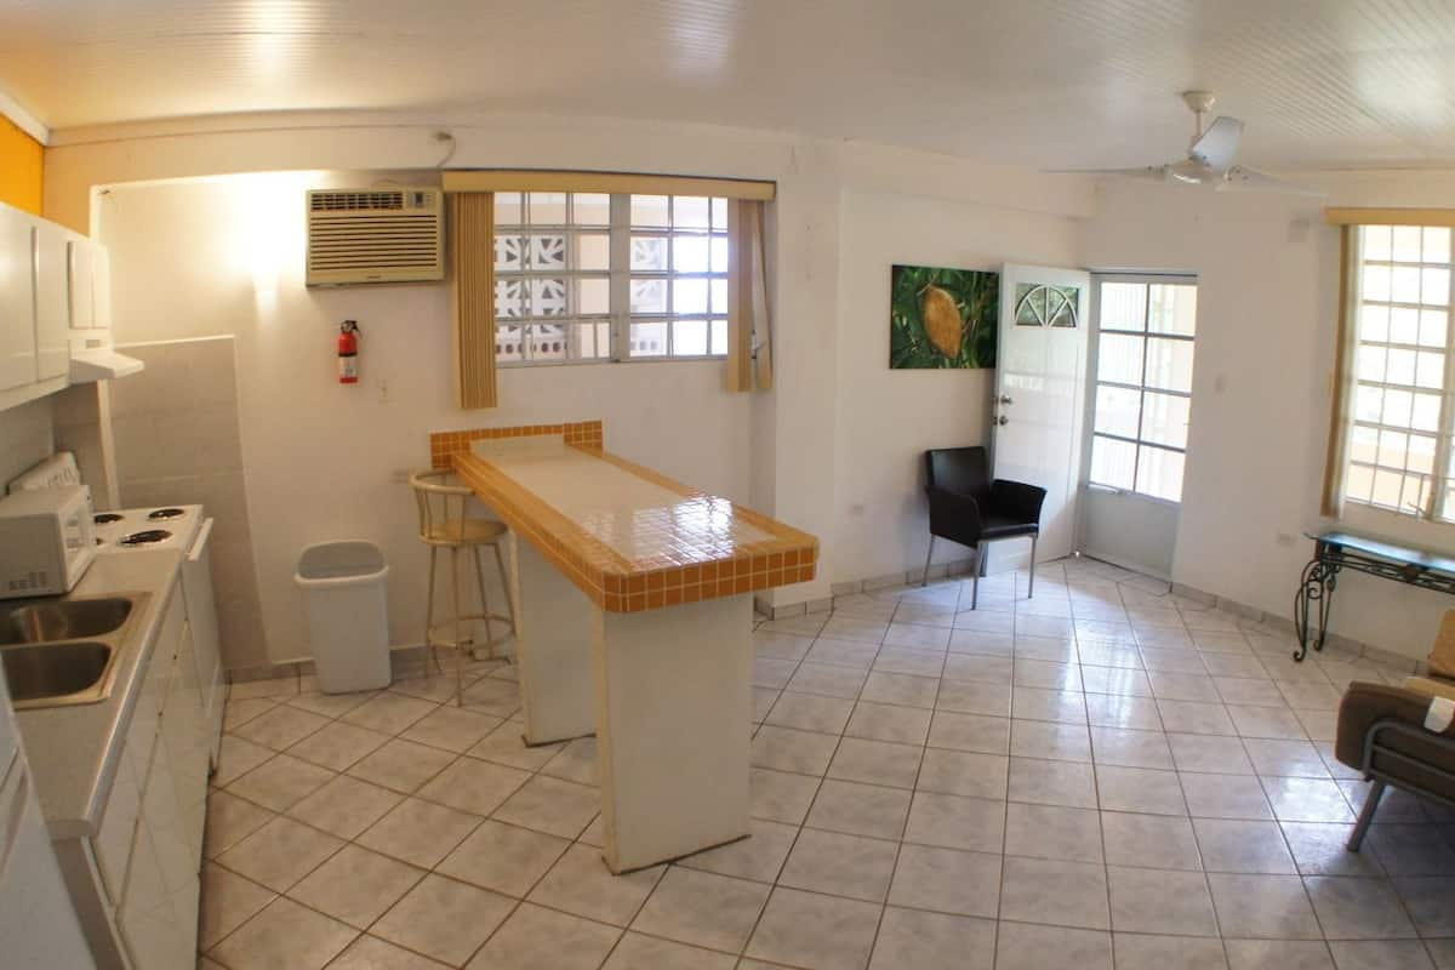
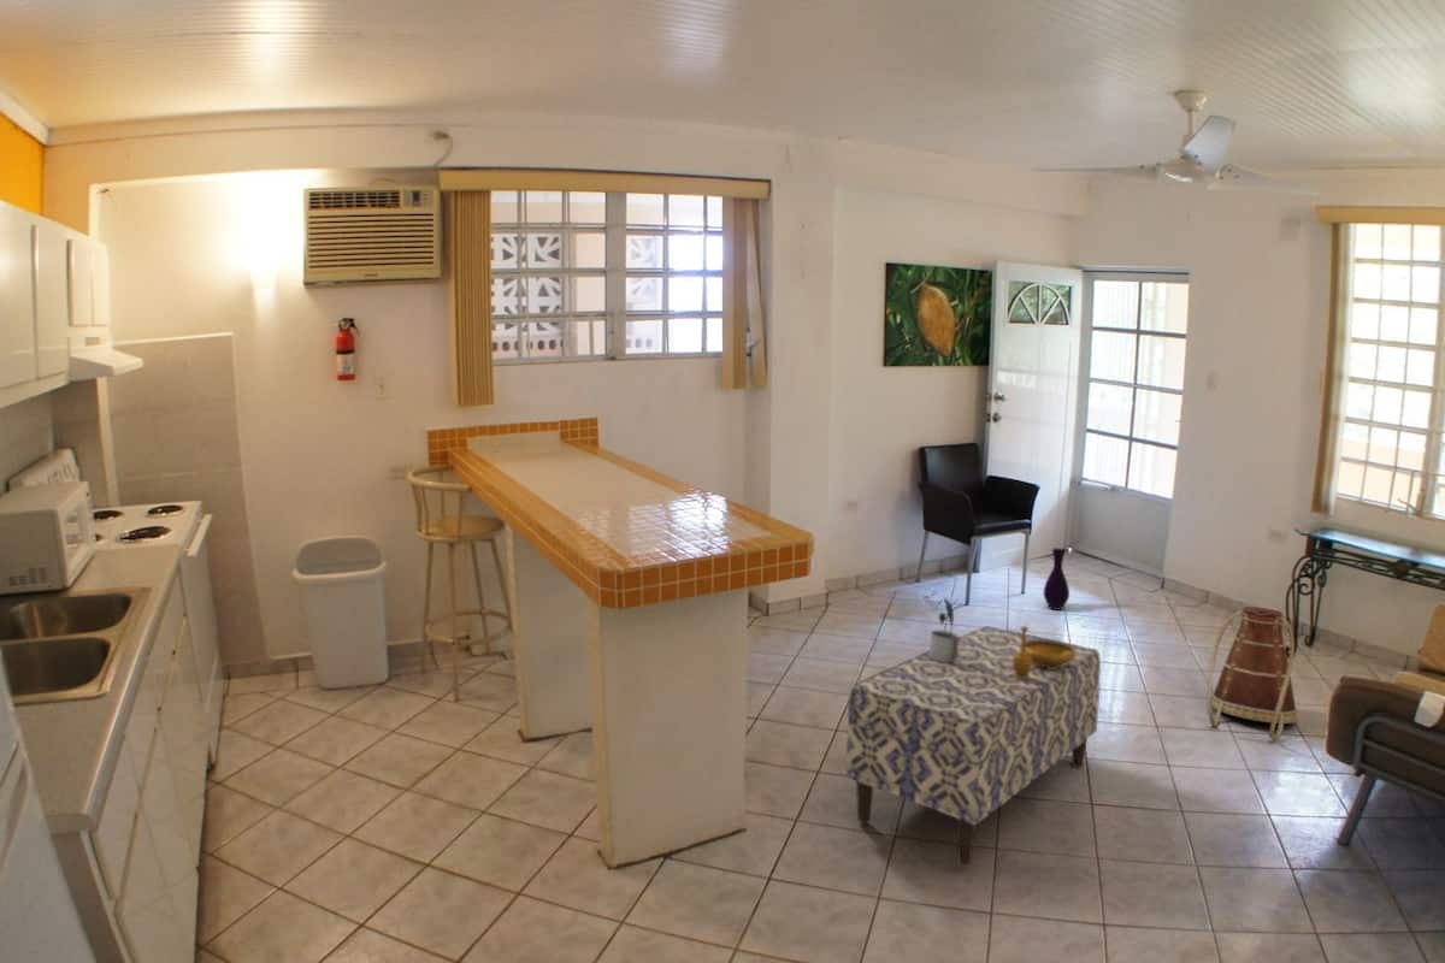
+ decorative bowl (1040, 643)
+ potted plant (940, 626)
+ vase (1056, 578)
+ bench (980, 729)
+ basket (1252, 669)
